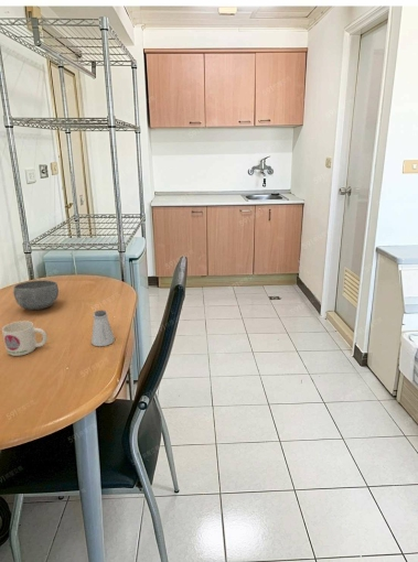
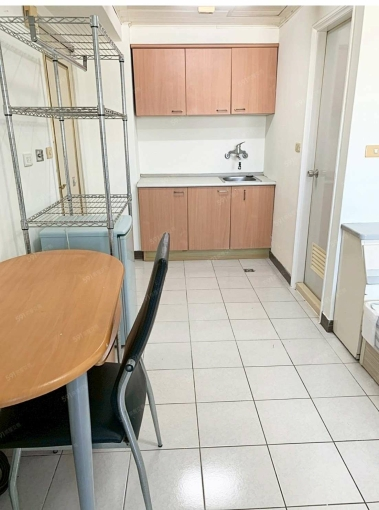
- bowl (36, 294)
- mug (25, 337)
- saltshaker (101, 326)
